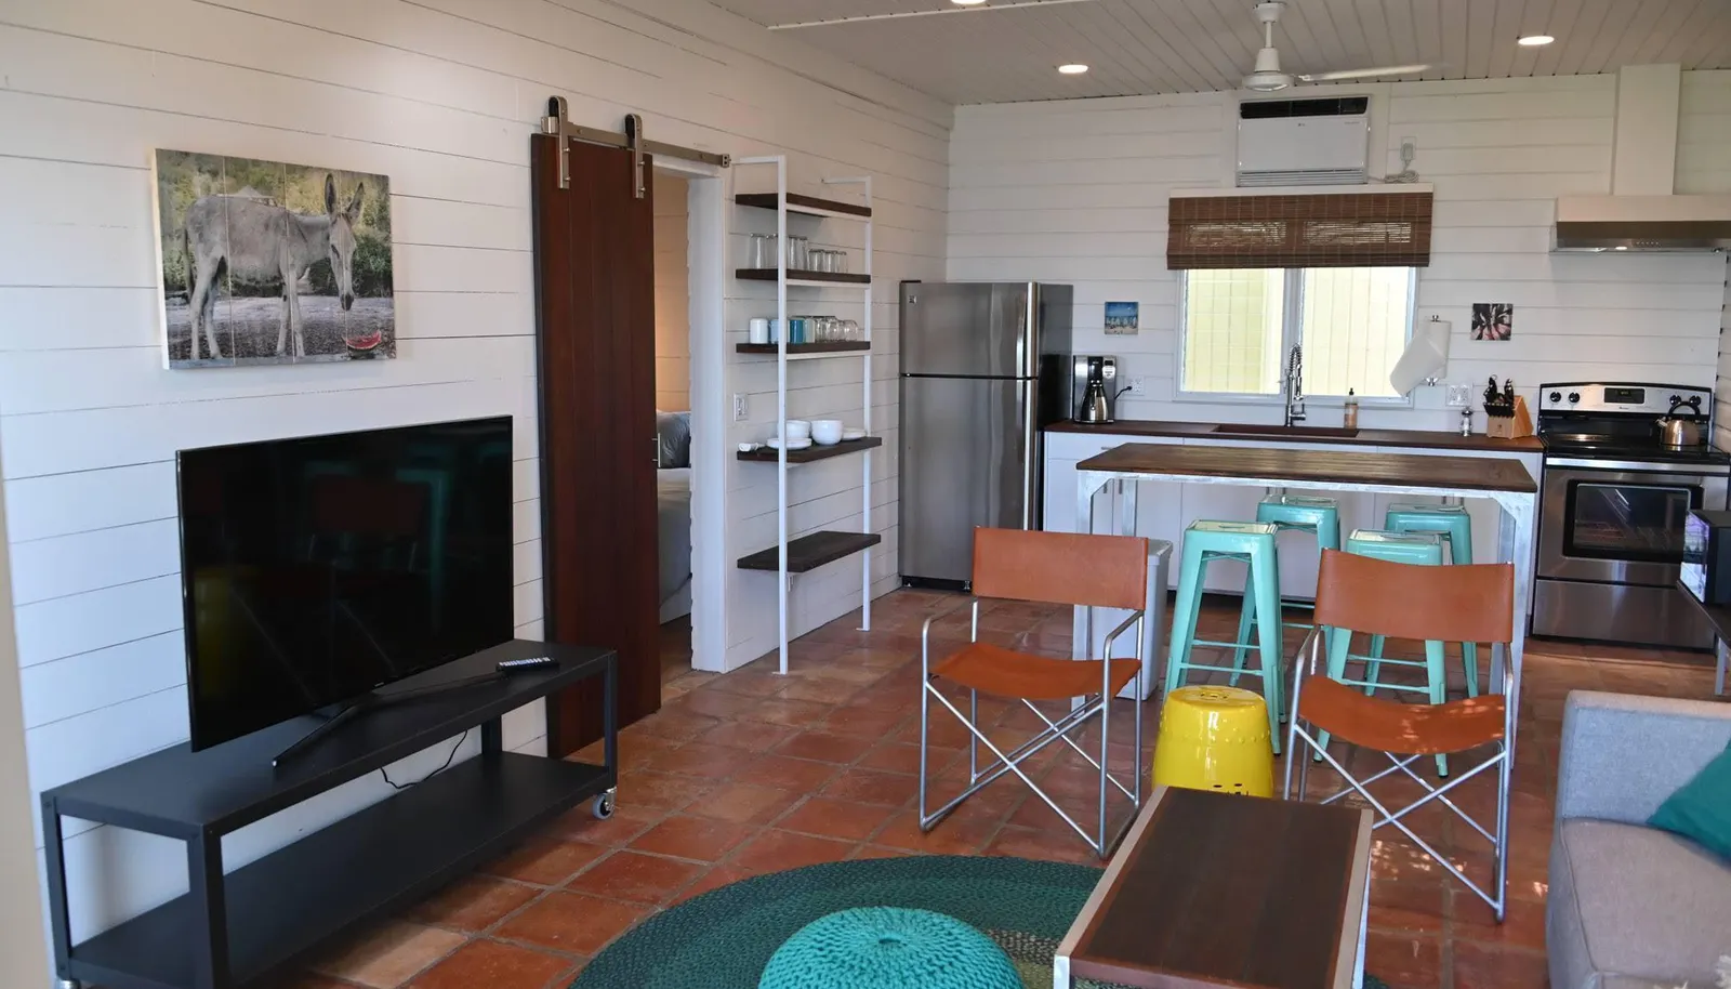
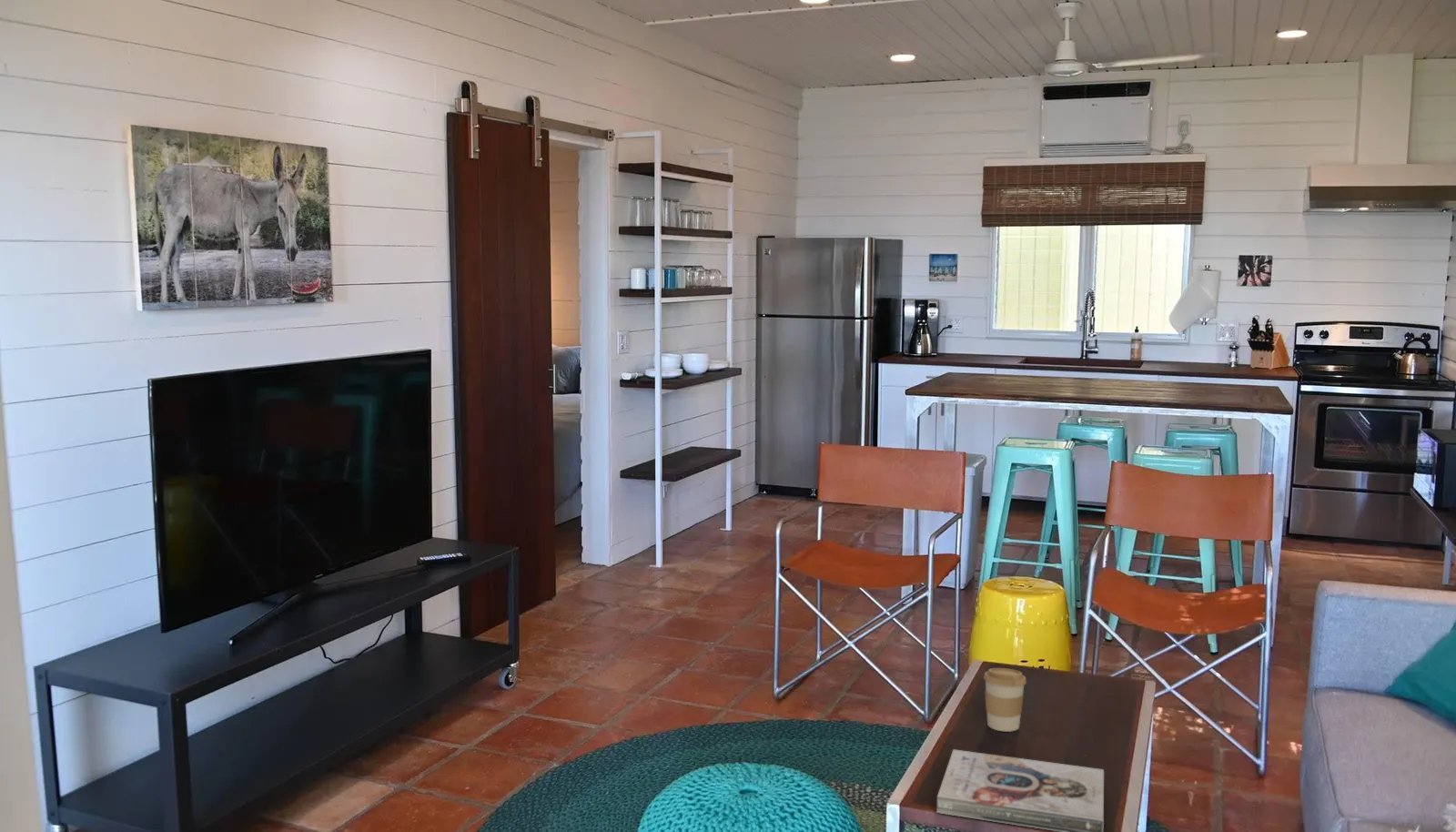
+ book (1022, 790)
+ coffee cup (1004, 697)
